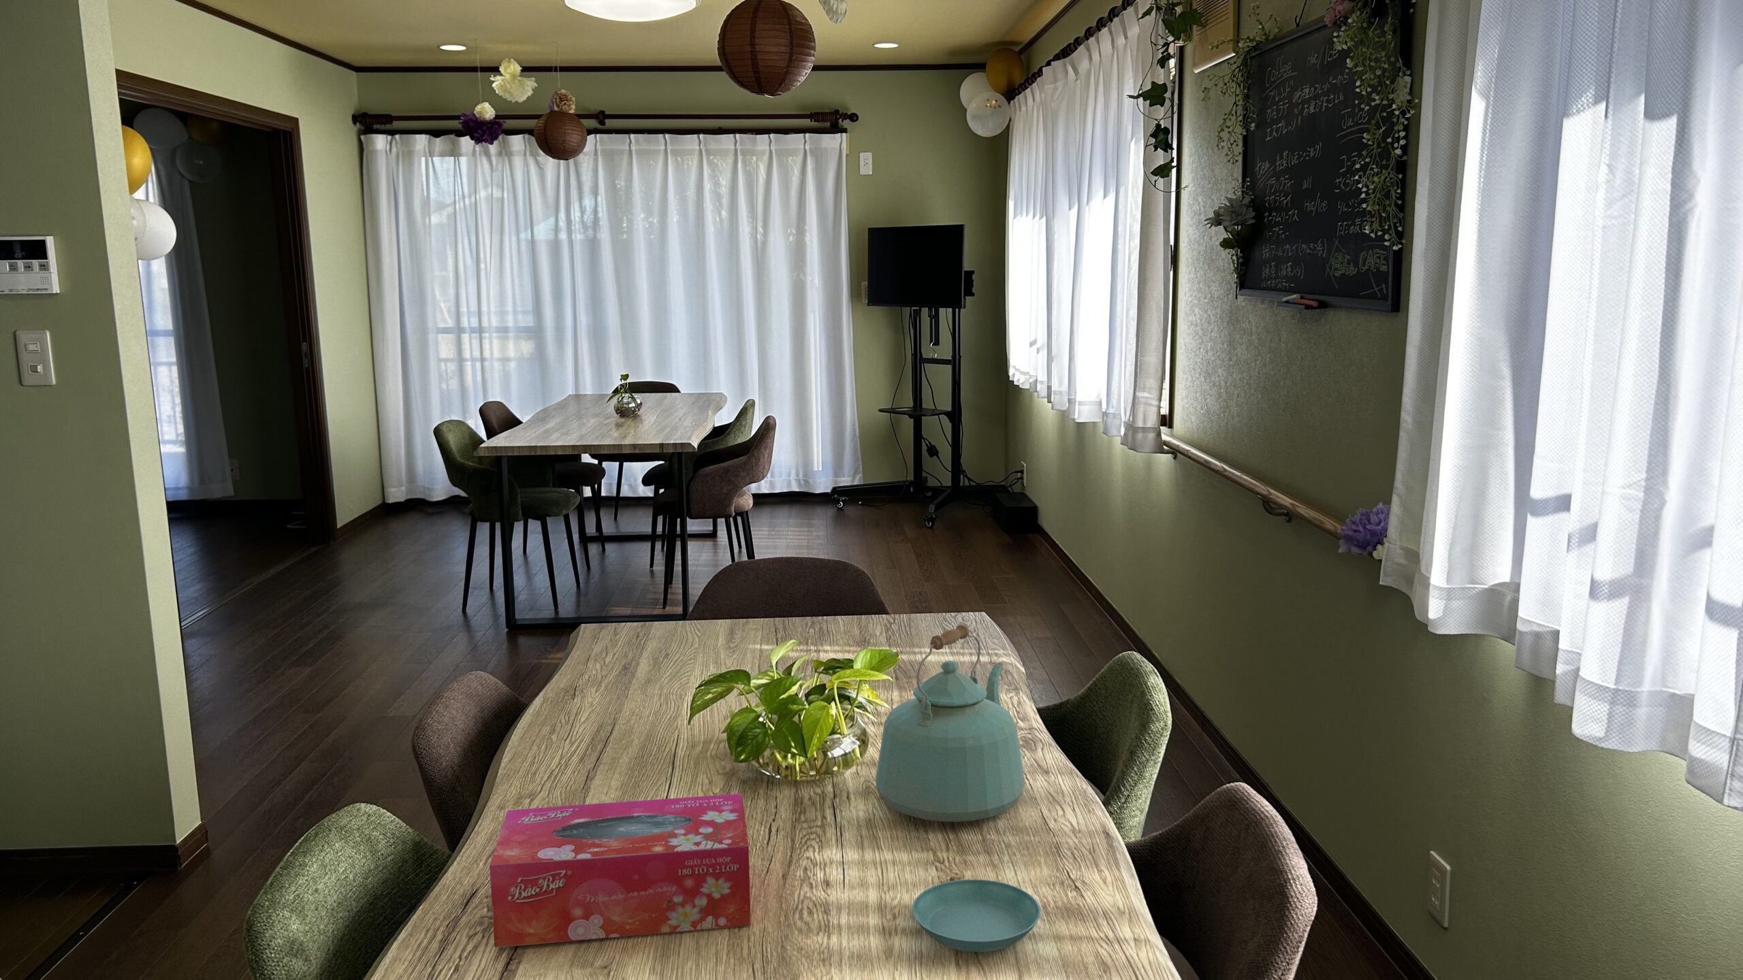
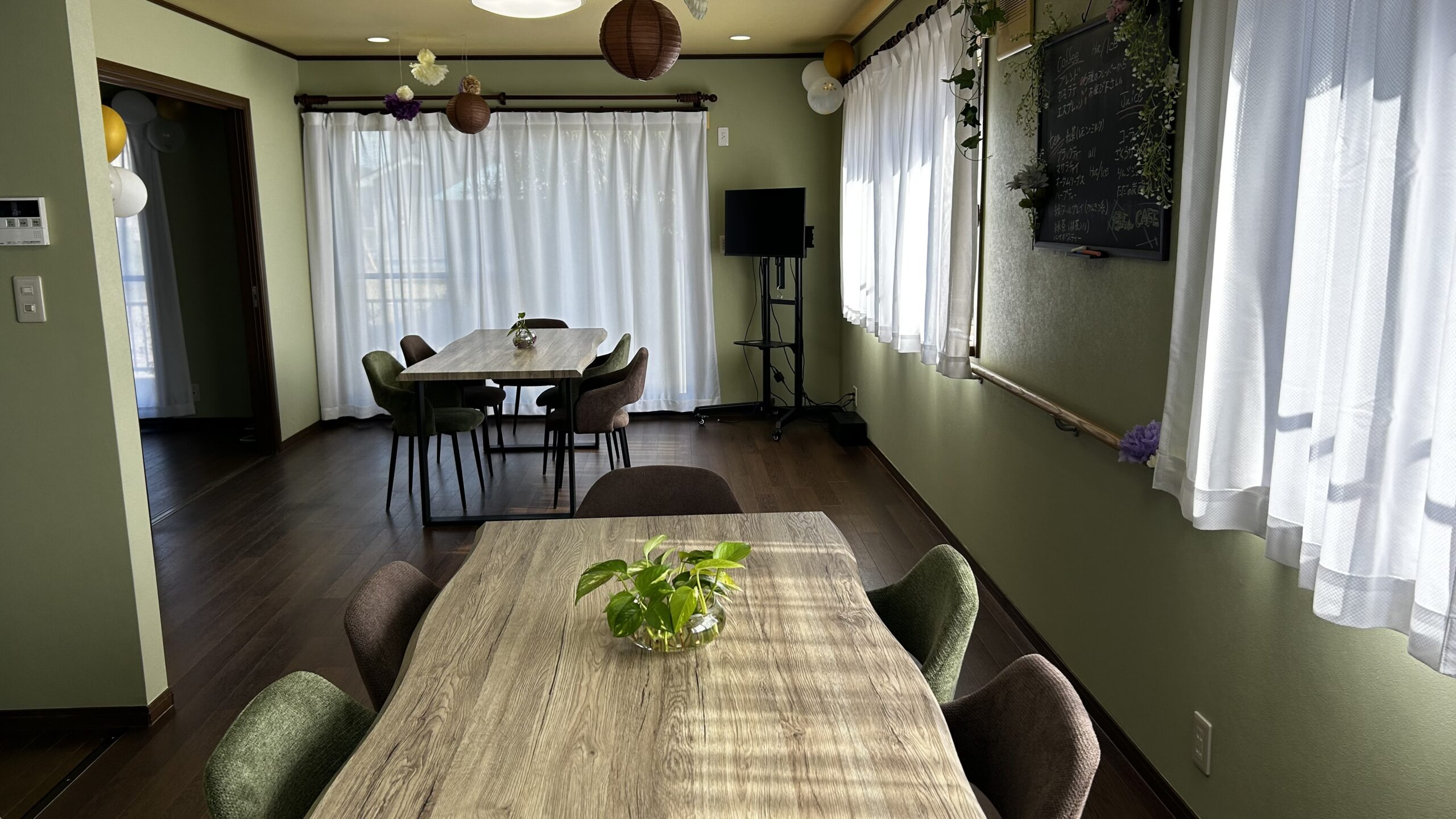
- kettle (958, 711)
- tissue box (625, 865)
- saucer (976, 918)
